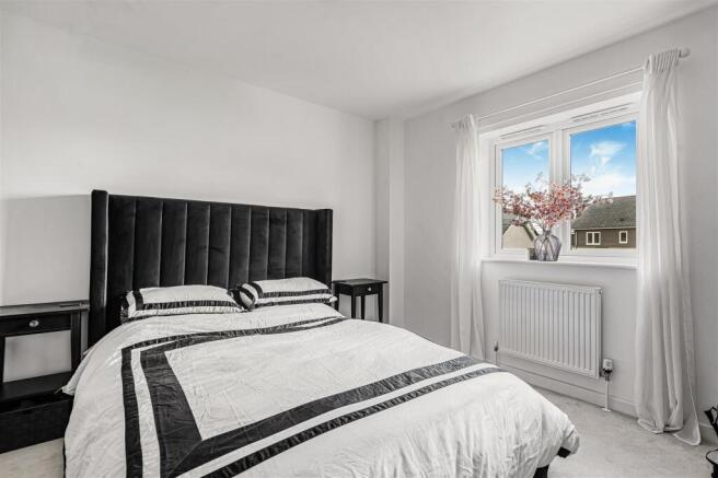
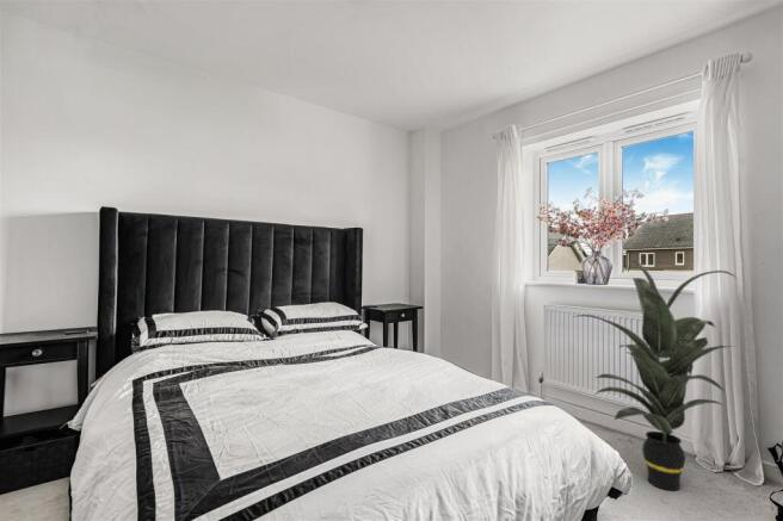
+ indoor plant (654, 367)
